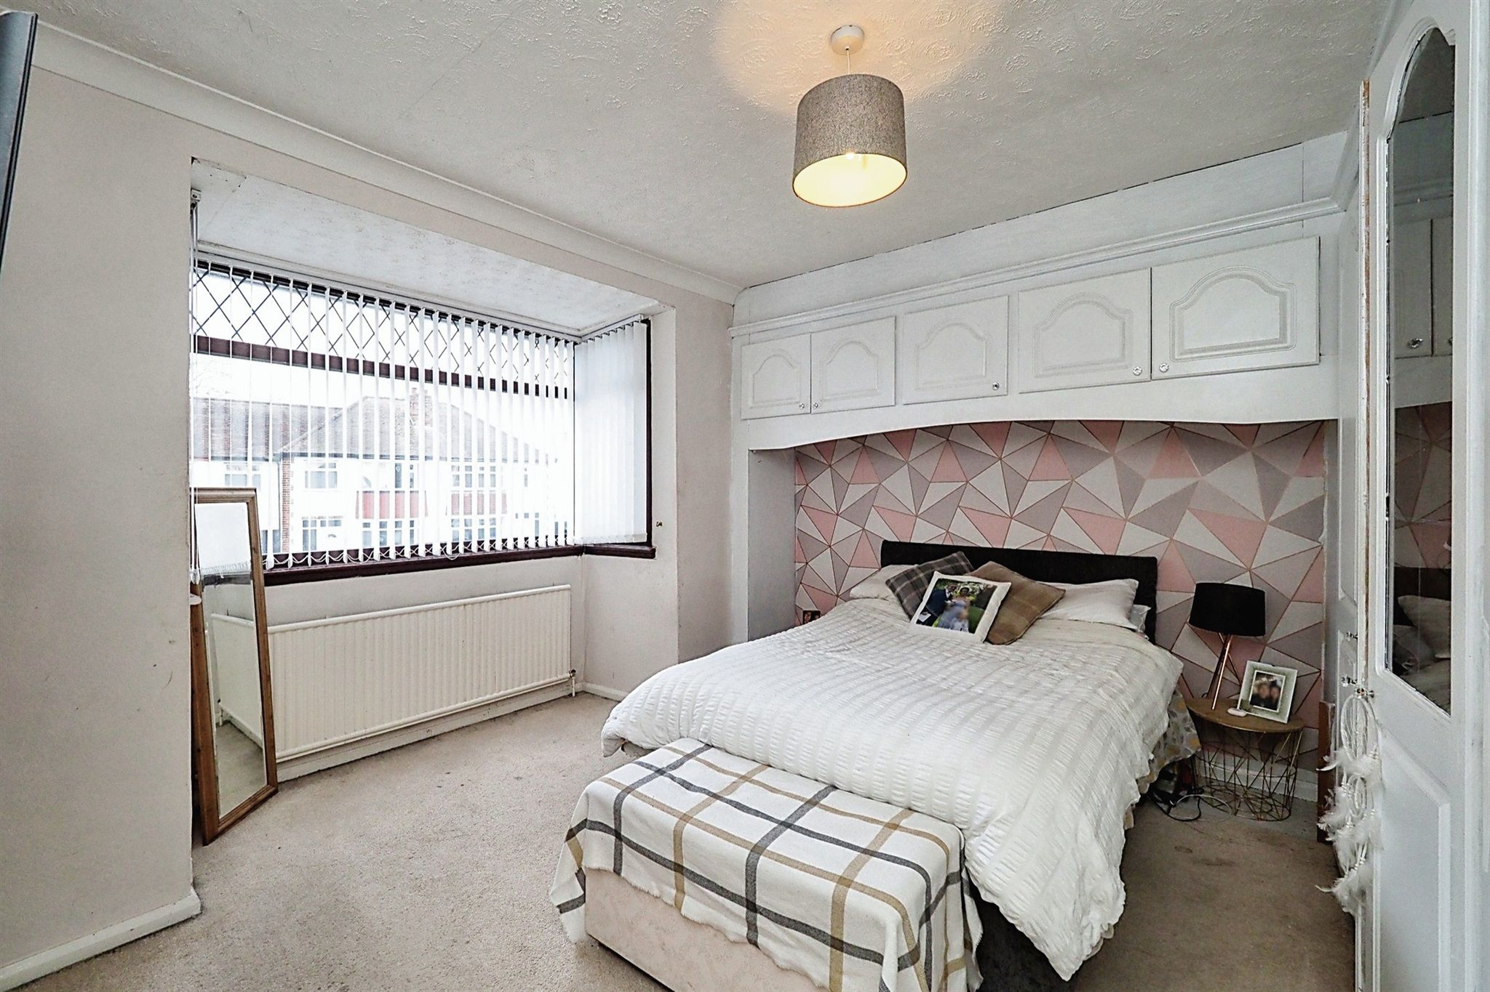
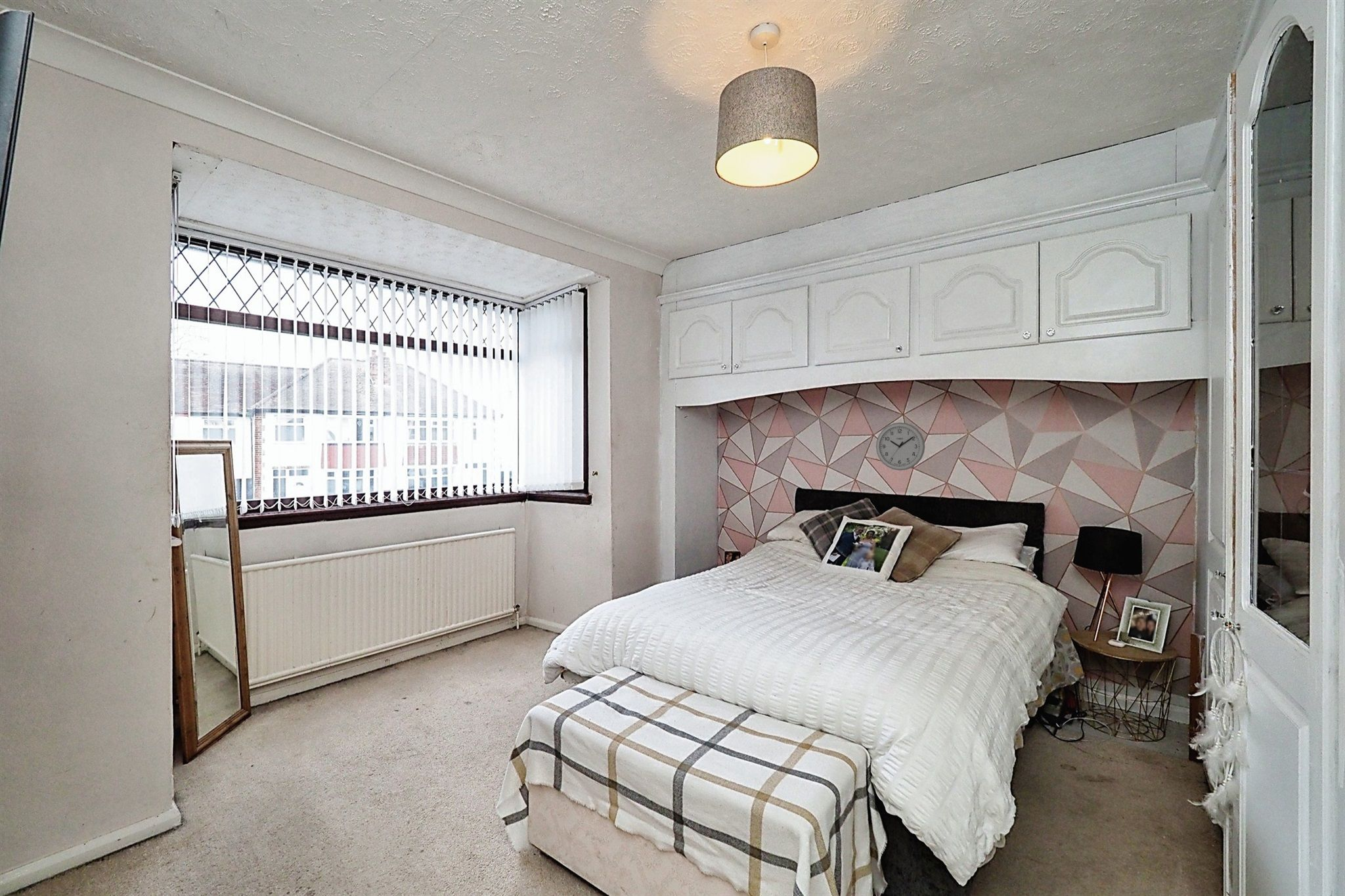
+ wall clock (899, 446)
